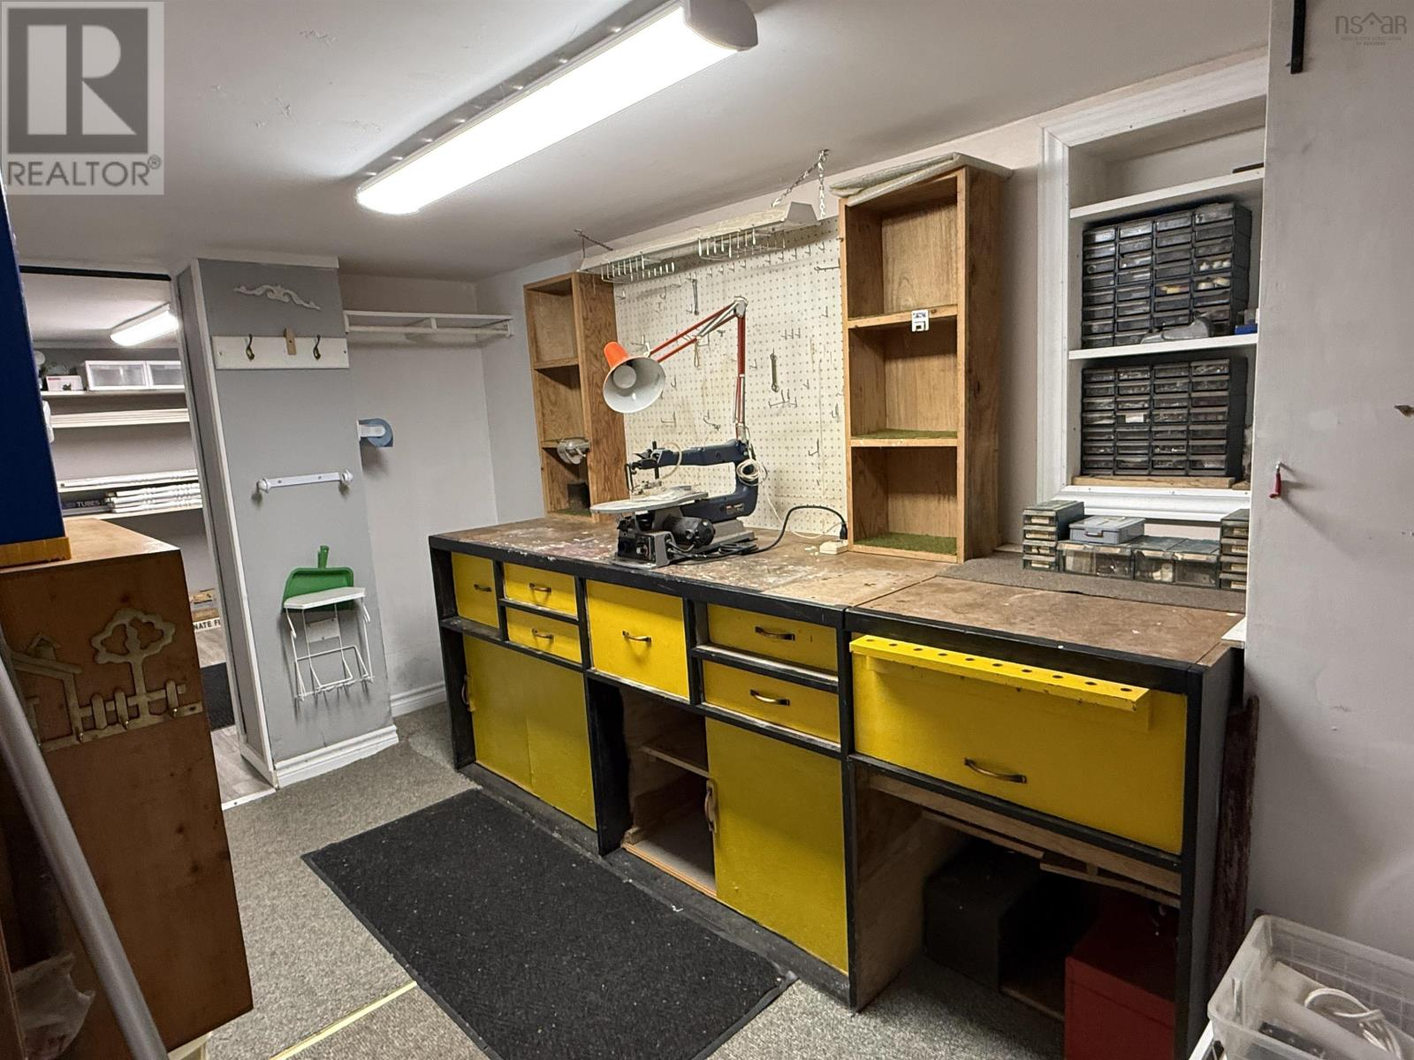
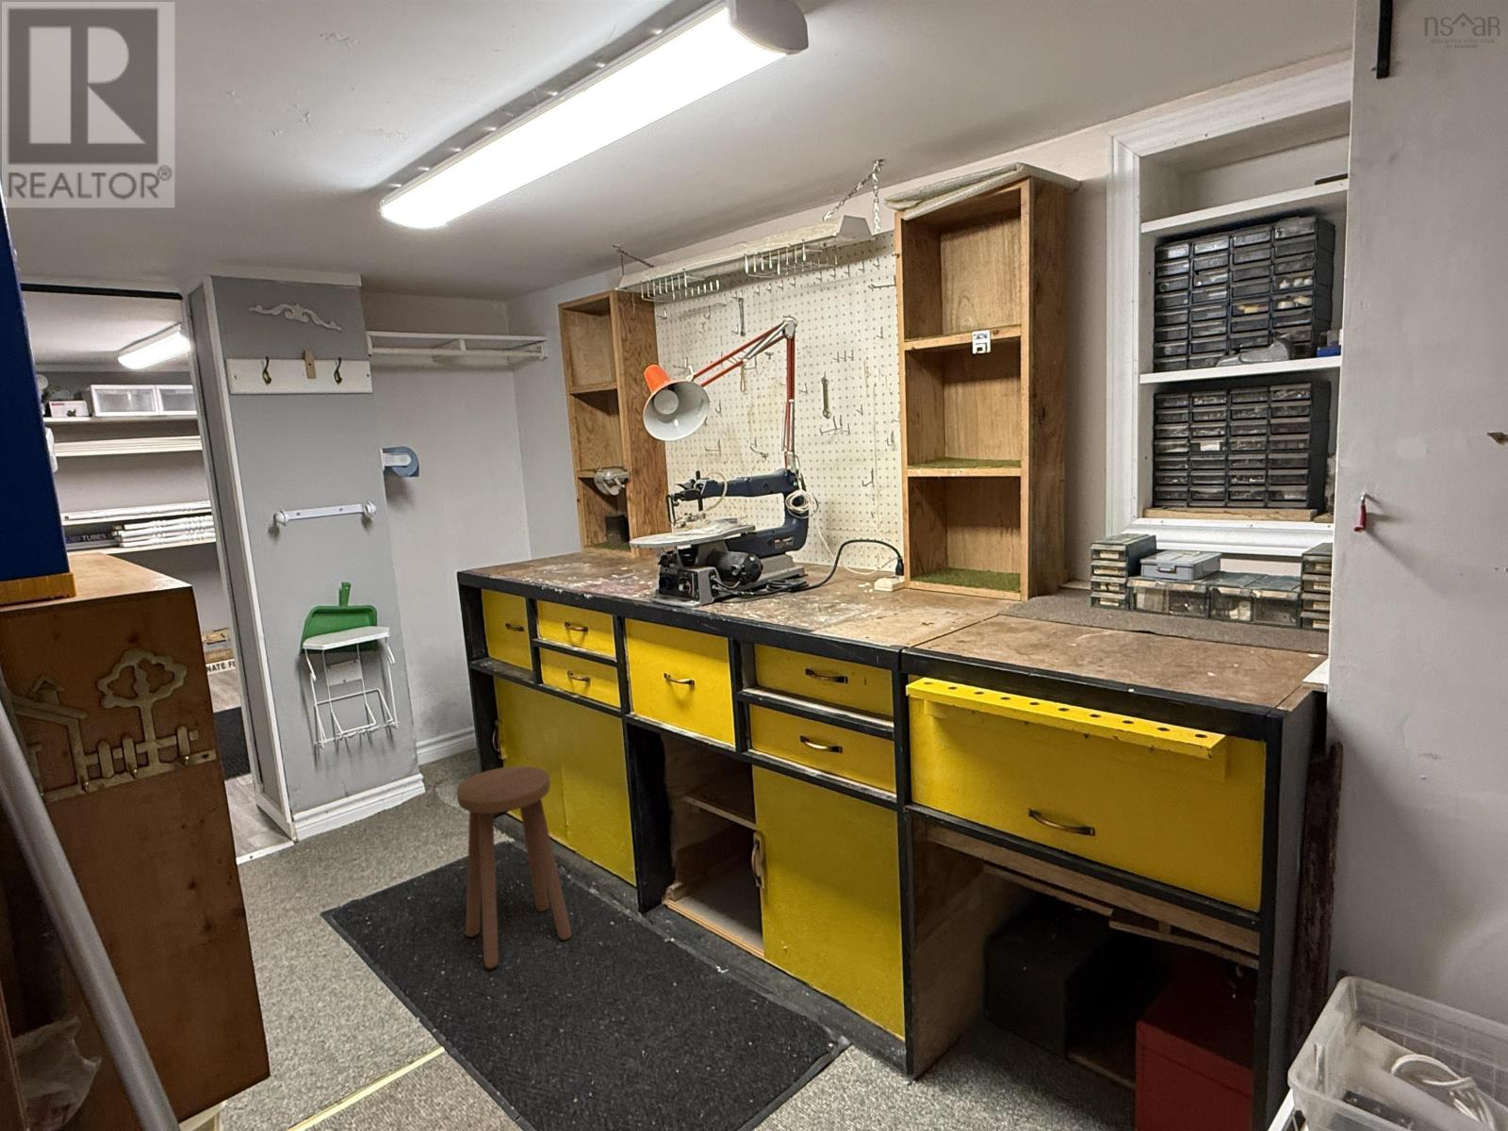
+ stool (494, 860)
